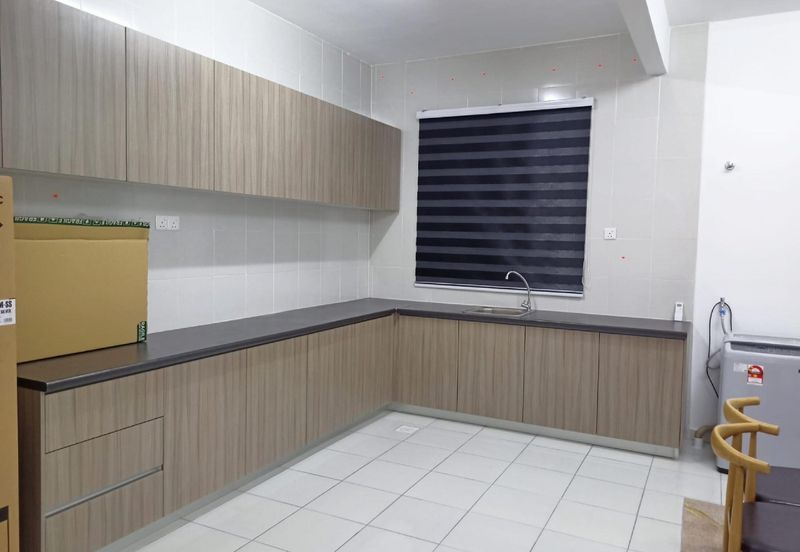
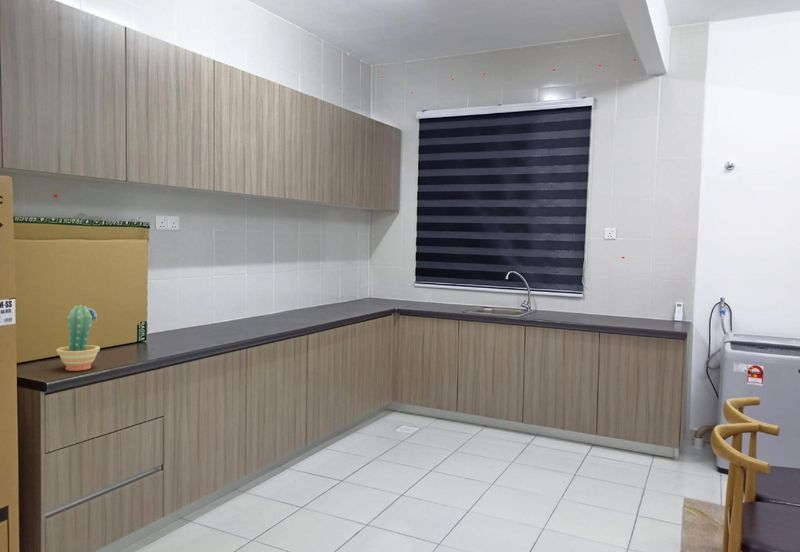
+ potted cactus (78, 336)
